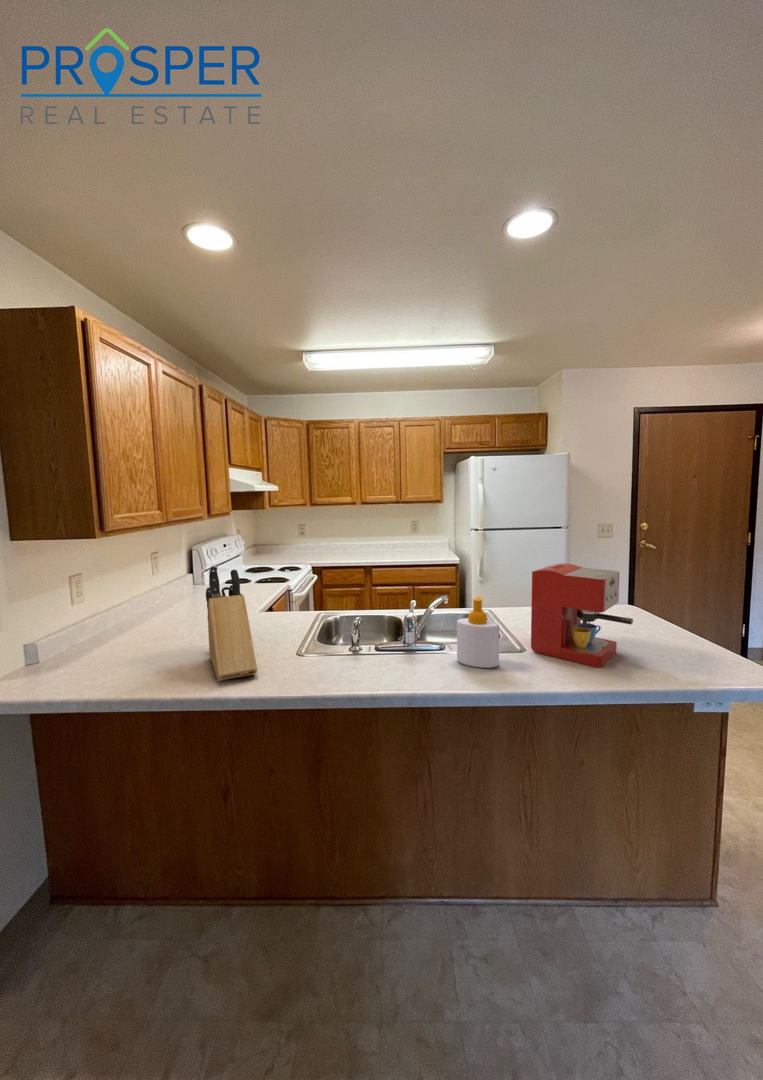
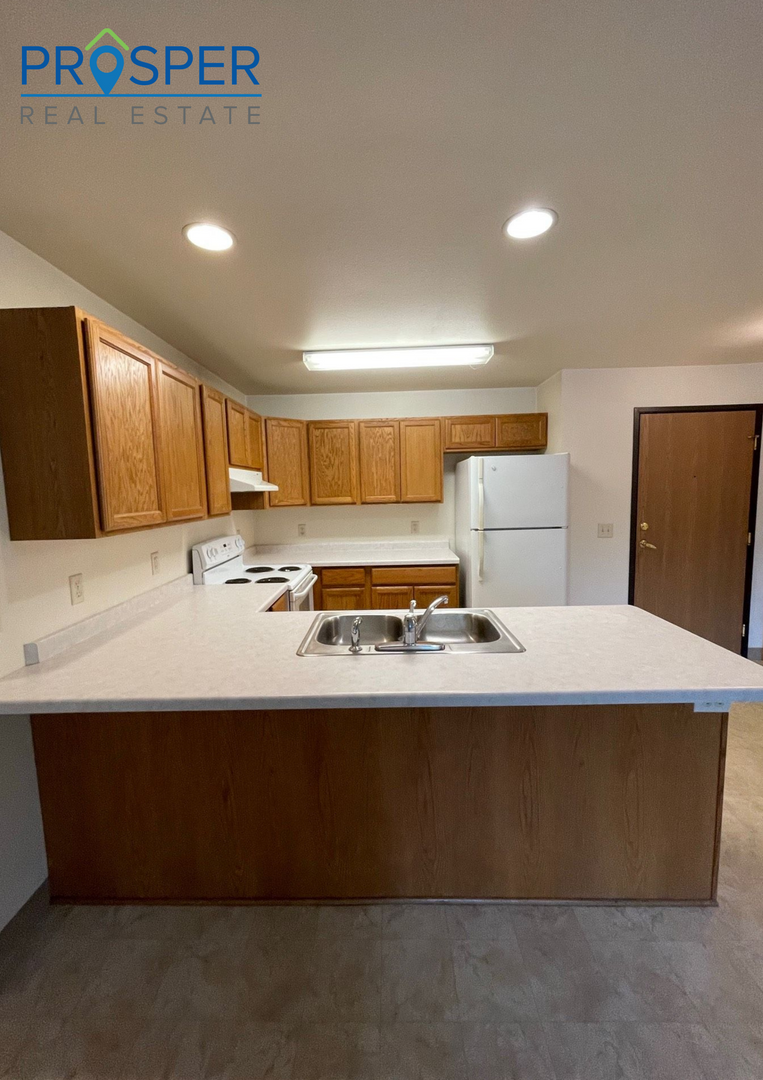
- coffee maker (573, 610)
- soap bottle (477, 631)
- knife block (227, 616)
